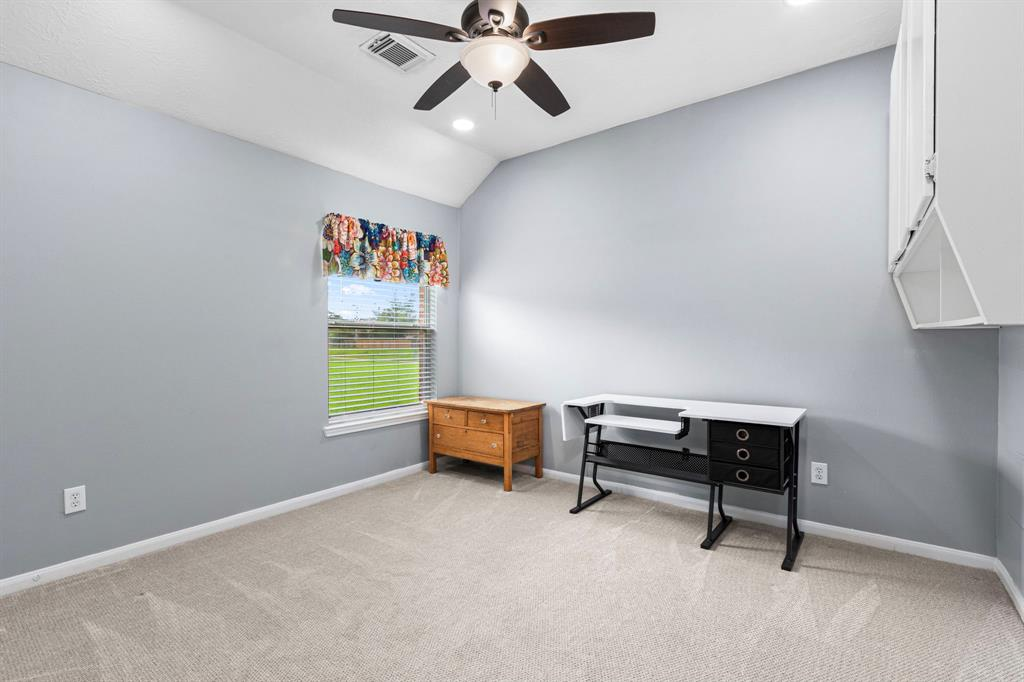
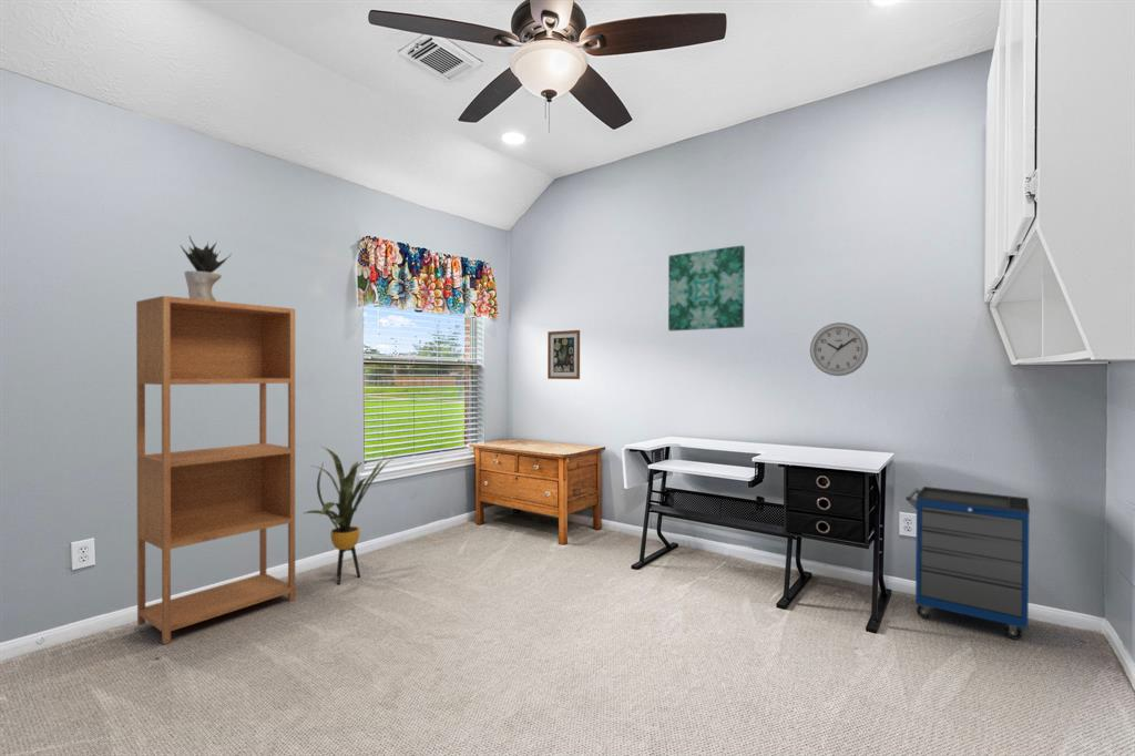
+ cabinet (965, 556)
+ wall clock (838, 349)
+ potted plant (204, 269)
+ wall art (705, 289)
+ wall art (563, 355)
+ house plant (347, 513)
+ bookcase (219, 458)
